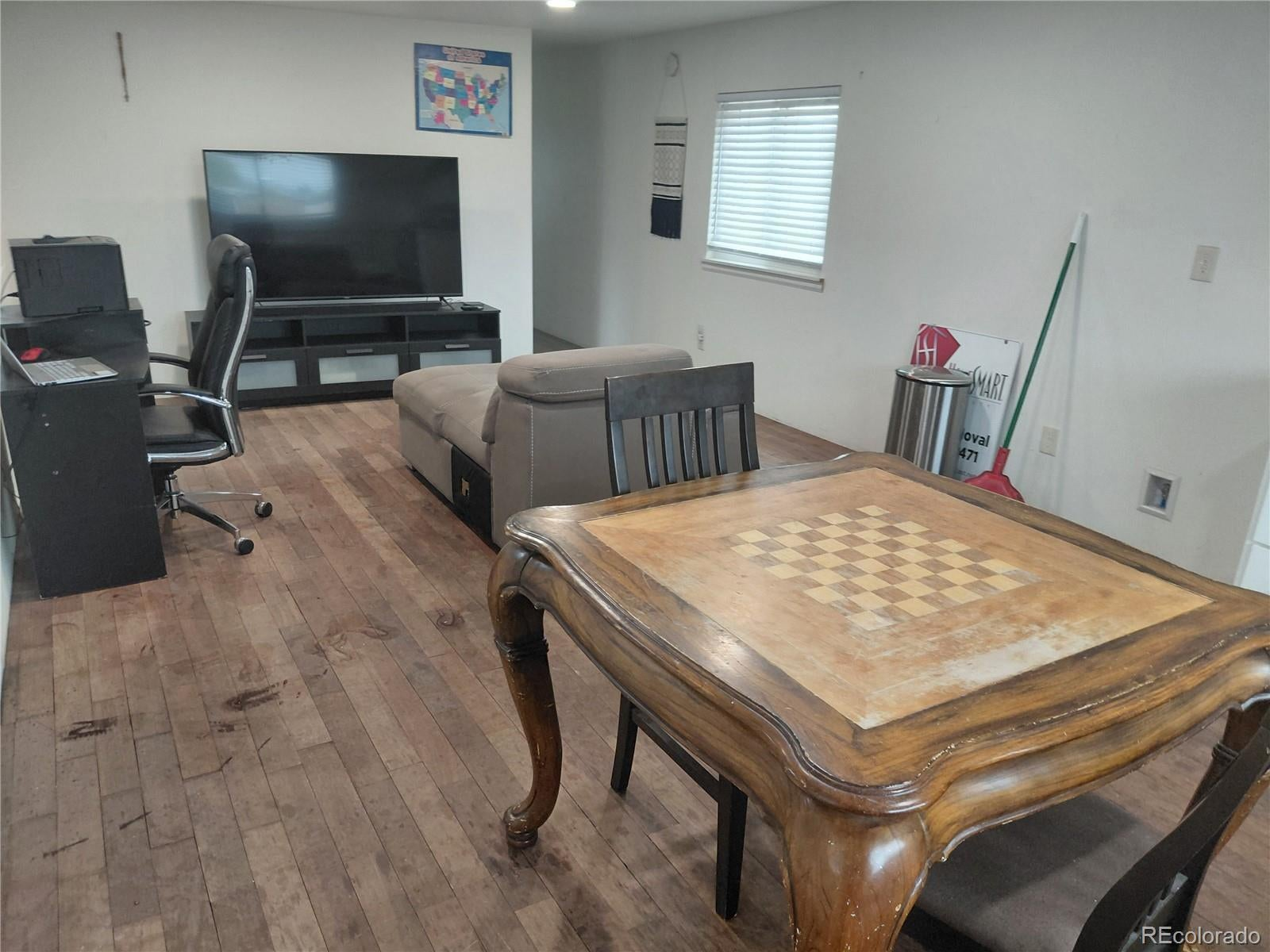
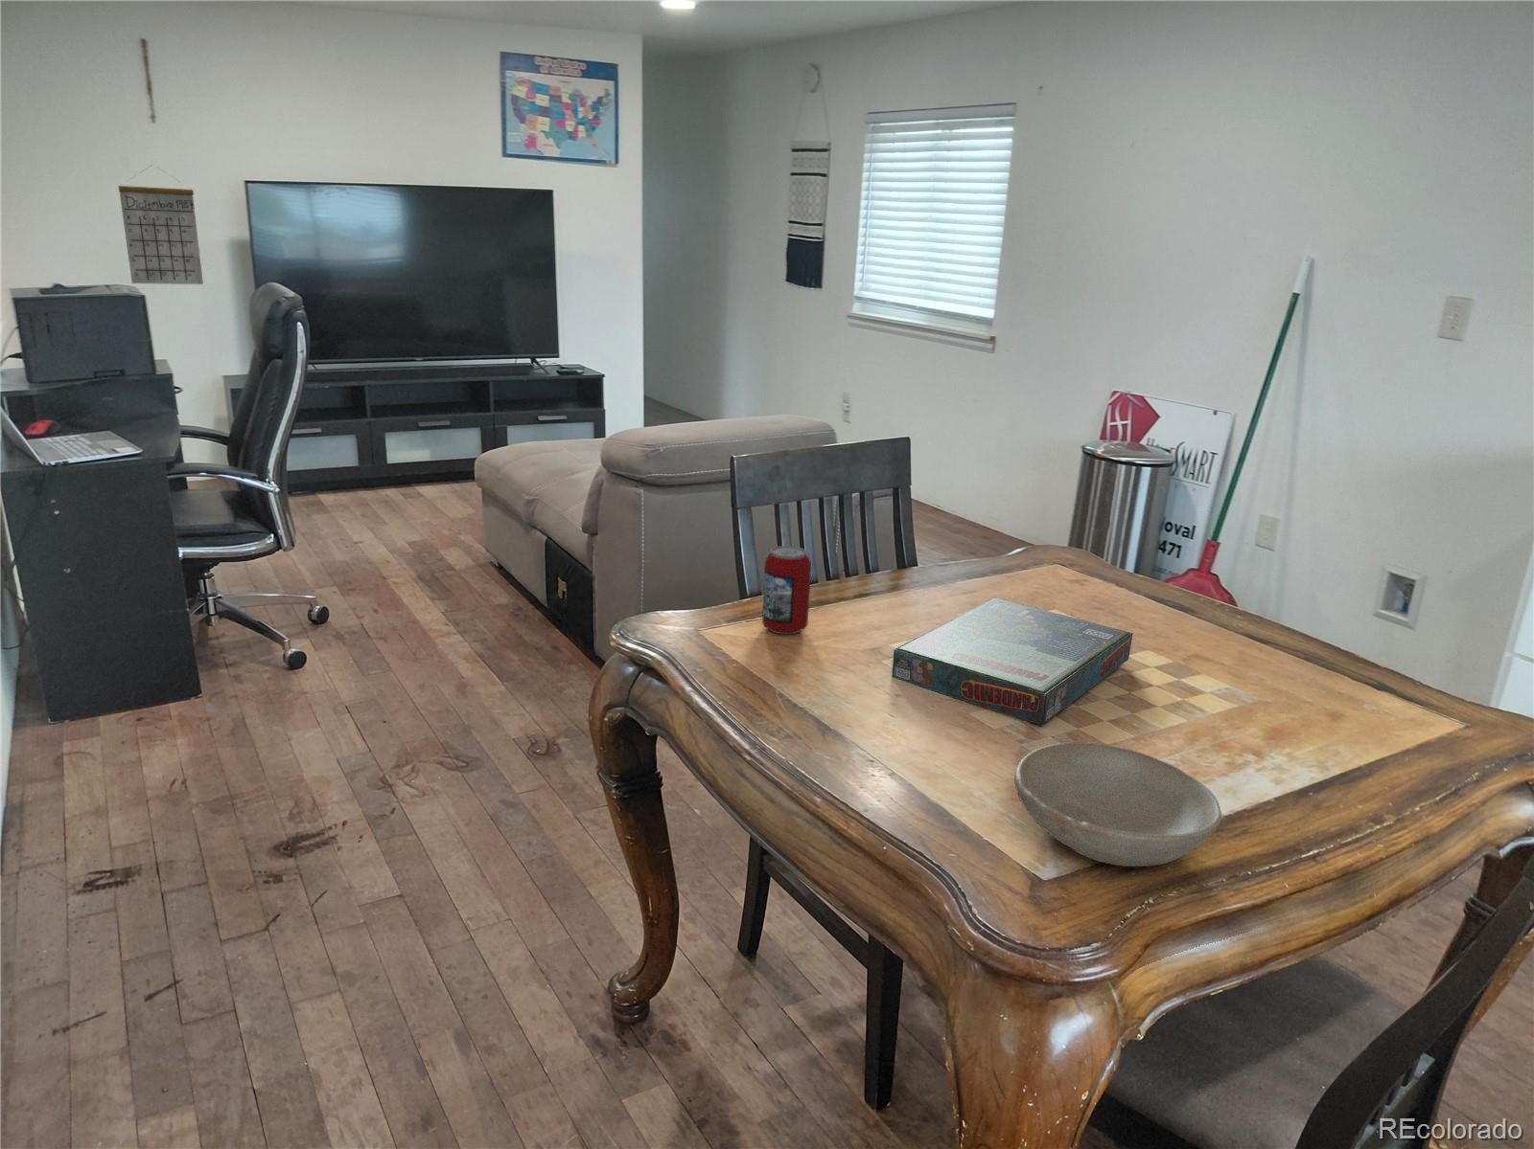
+ bowl (1112, 810)
+ beverage can (786, 590)
+ calendar (161, 224)
+ board game (1016, 654)
